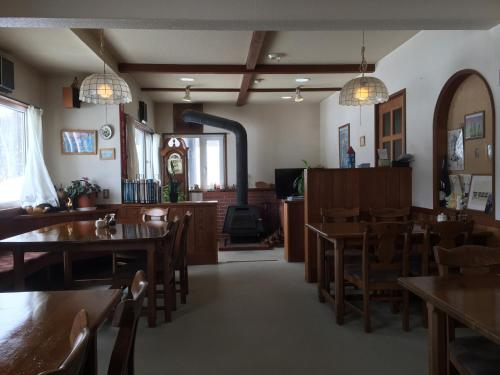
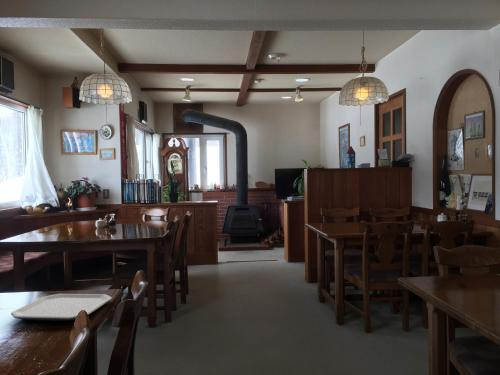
+ plate (64, 307)
